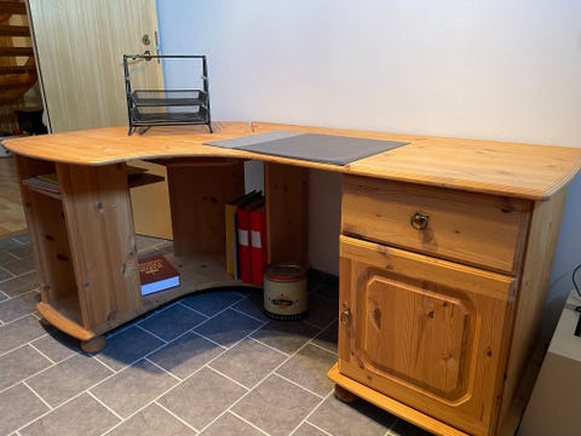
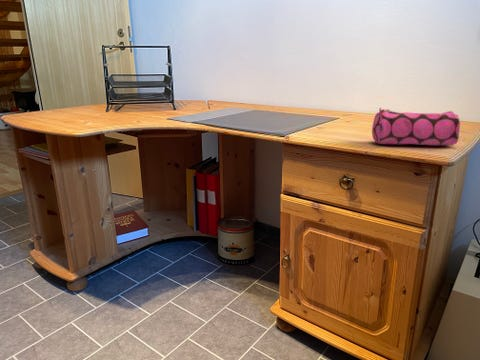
+ pencil case (415, 126)
